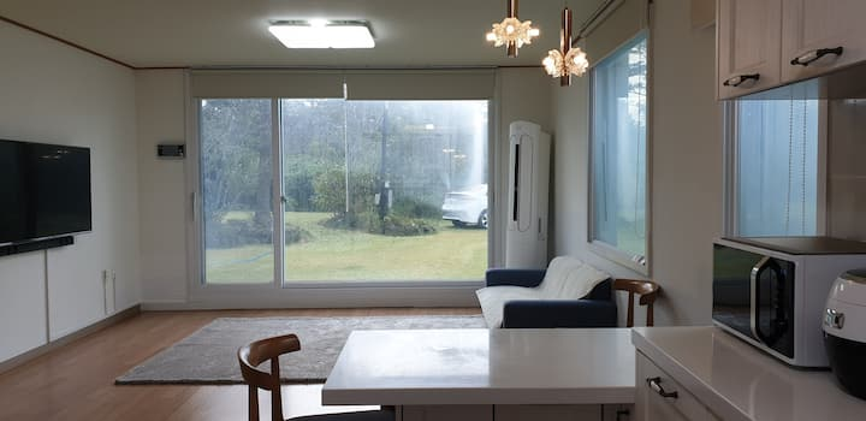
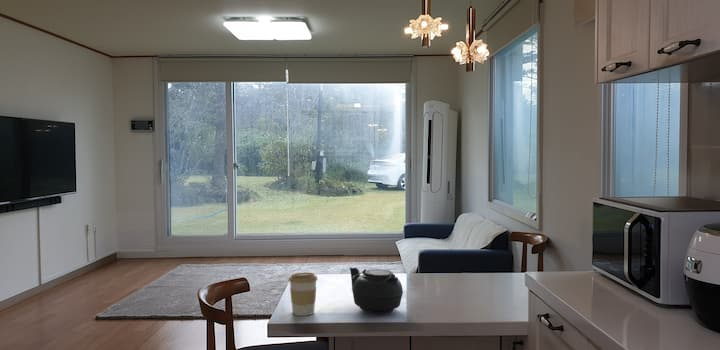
+ teapot (373, 289)
+ coffee cup (303, 292)
